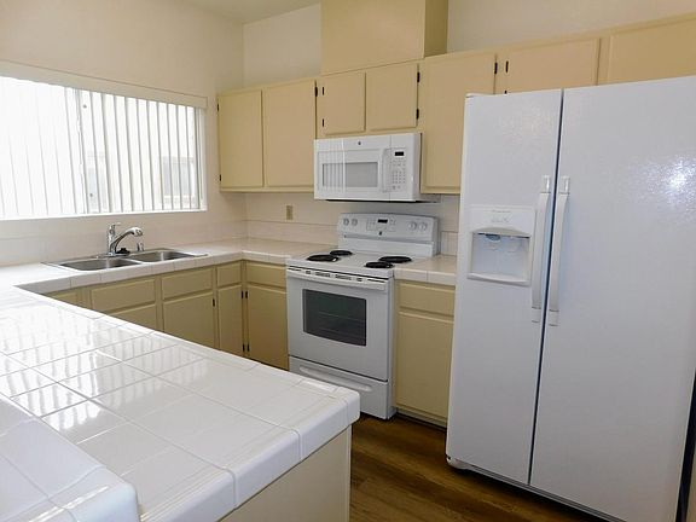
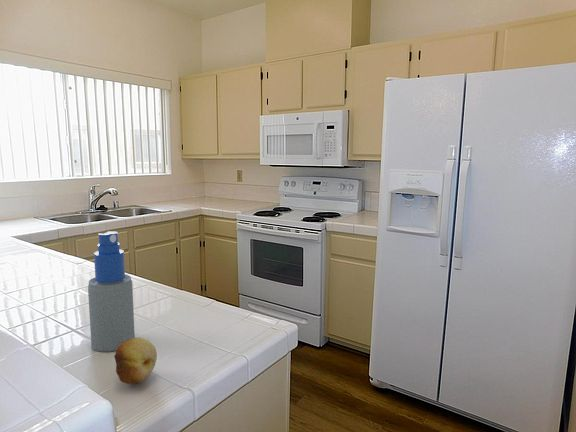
+ spray bottle (110, 288)
+ fruit (135, 359)
